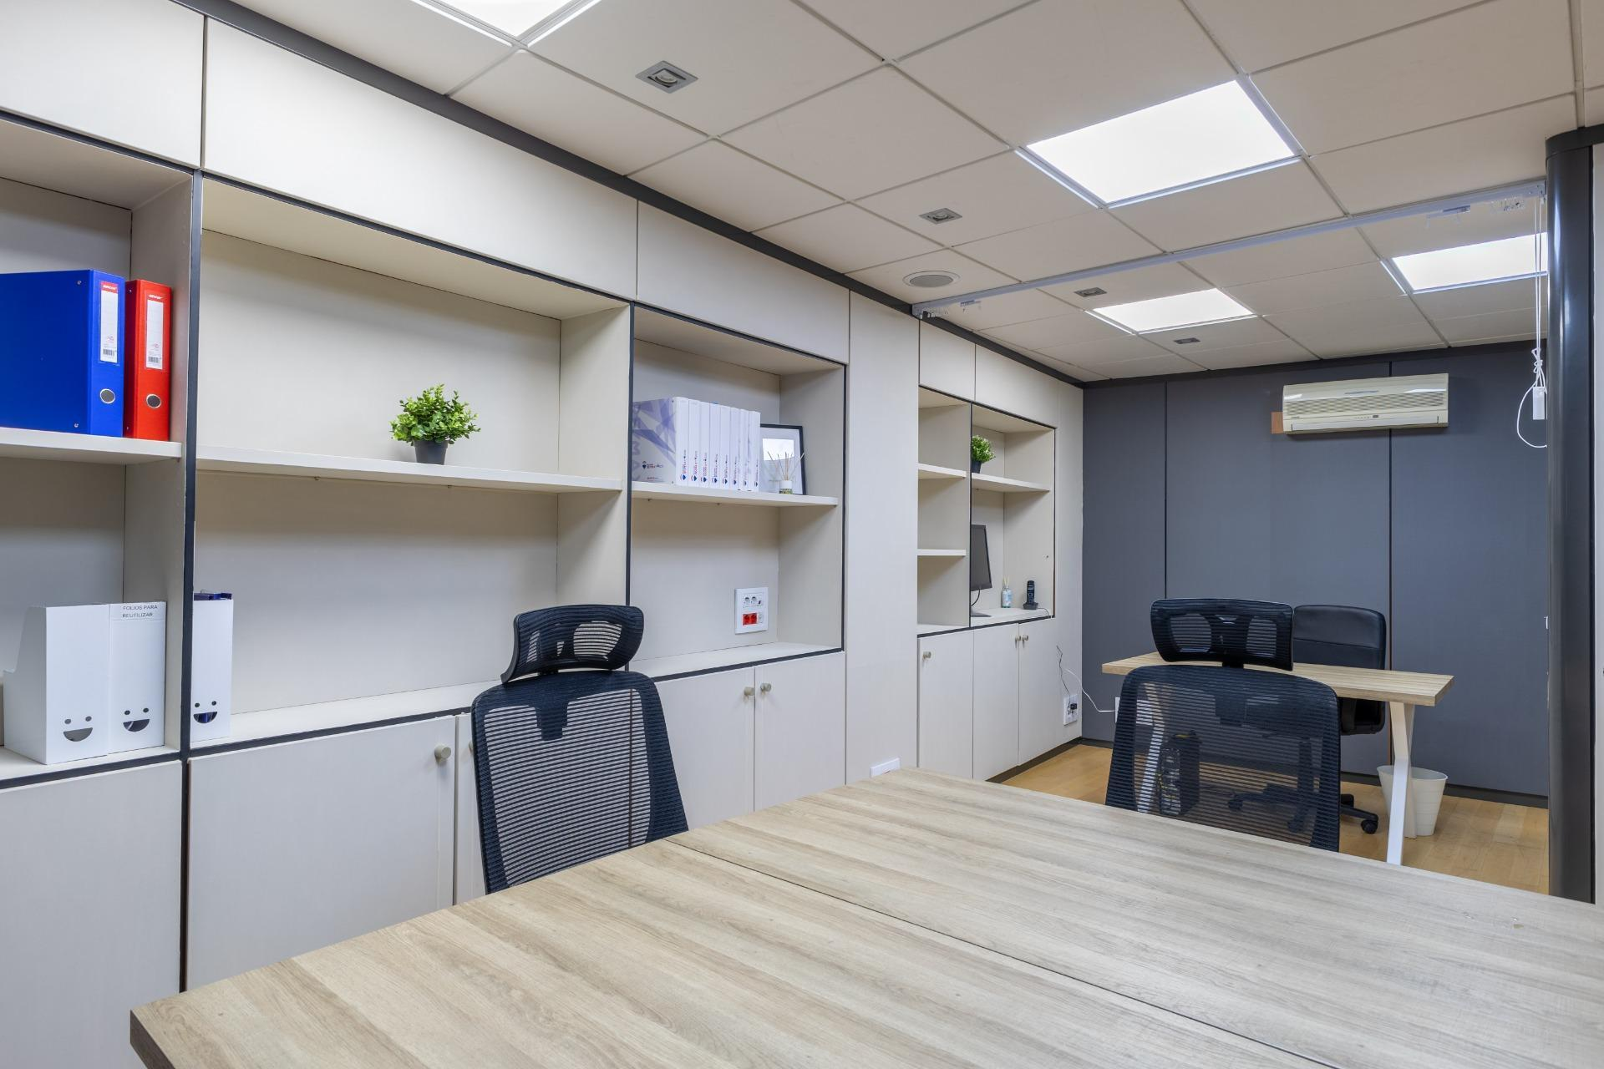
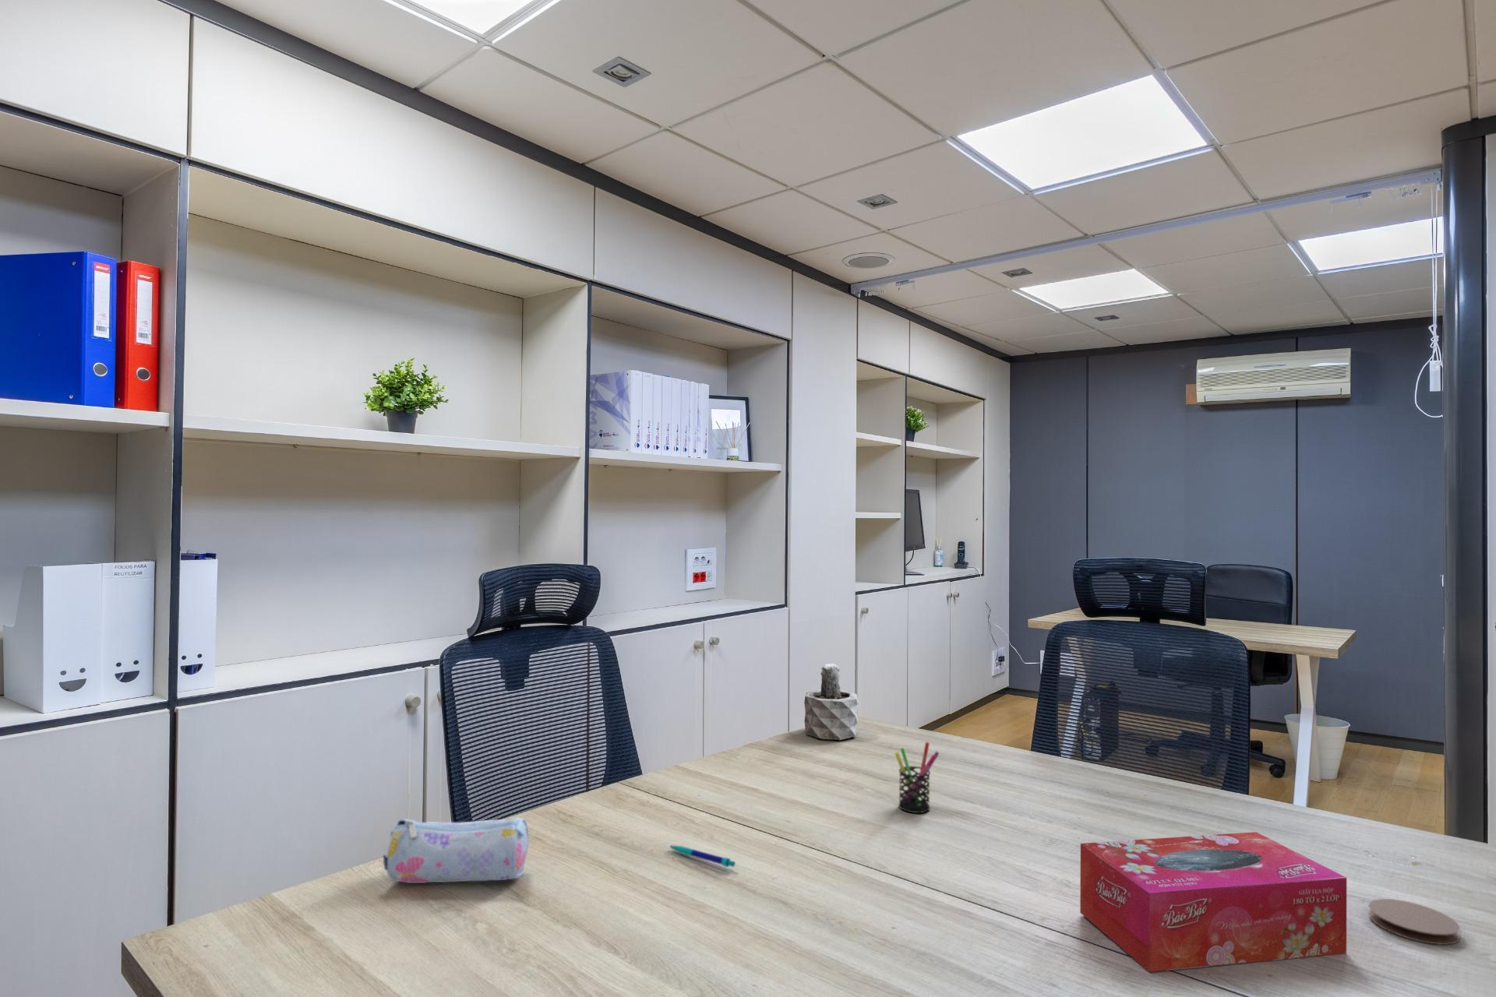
+ succulent plant (830, 699)
+ pen holder (913, 774)
+ pen (700, 853)
+ coaster (1413, 920)
+ pencil case (460, 848)
+ tissue box (1207, 896)
